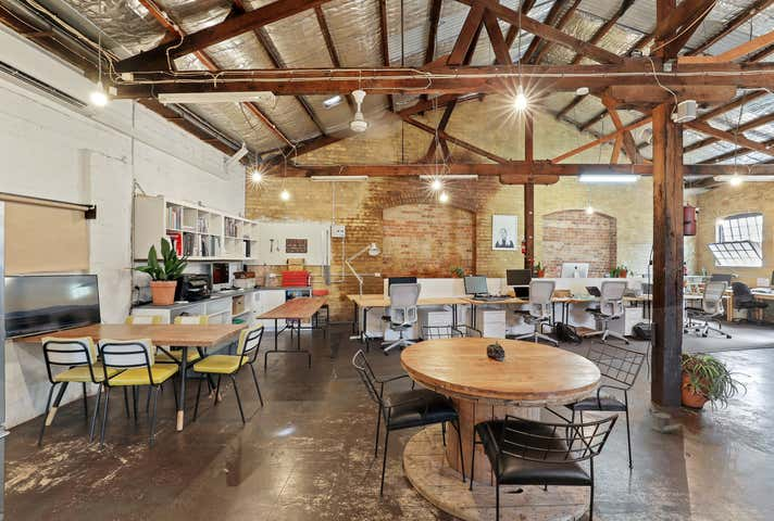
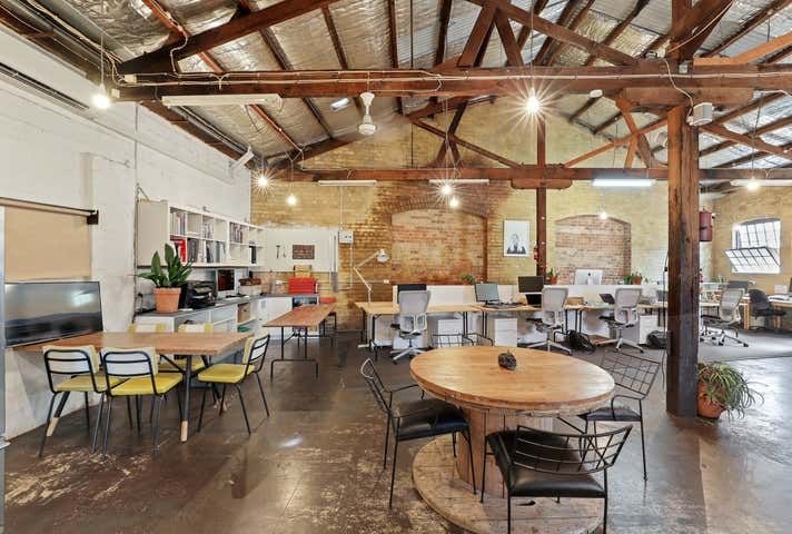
- watering can (664, 422)
